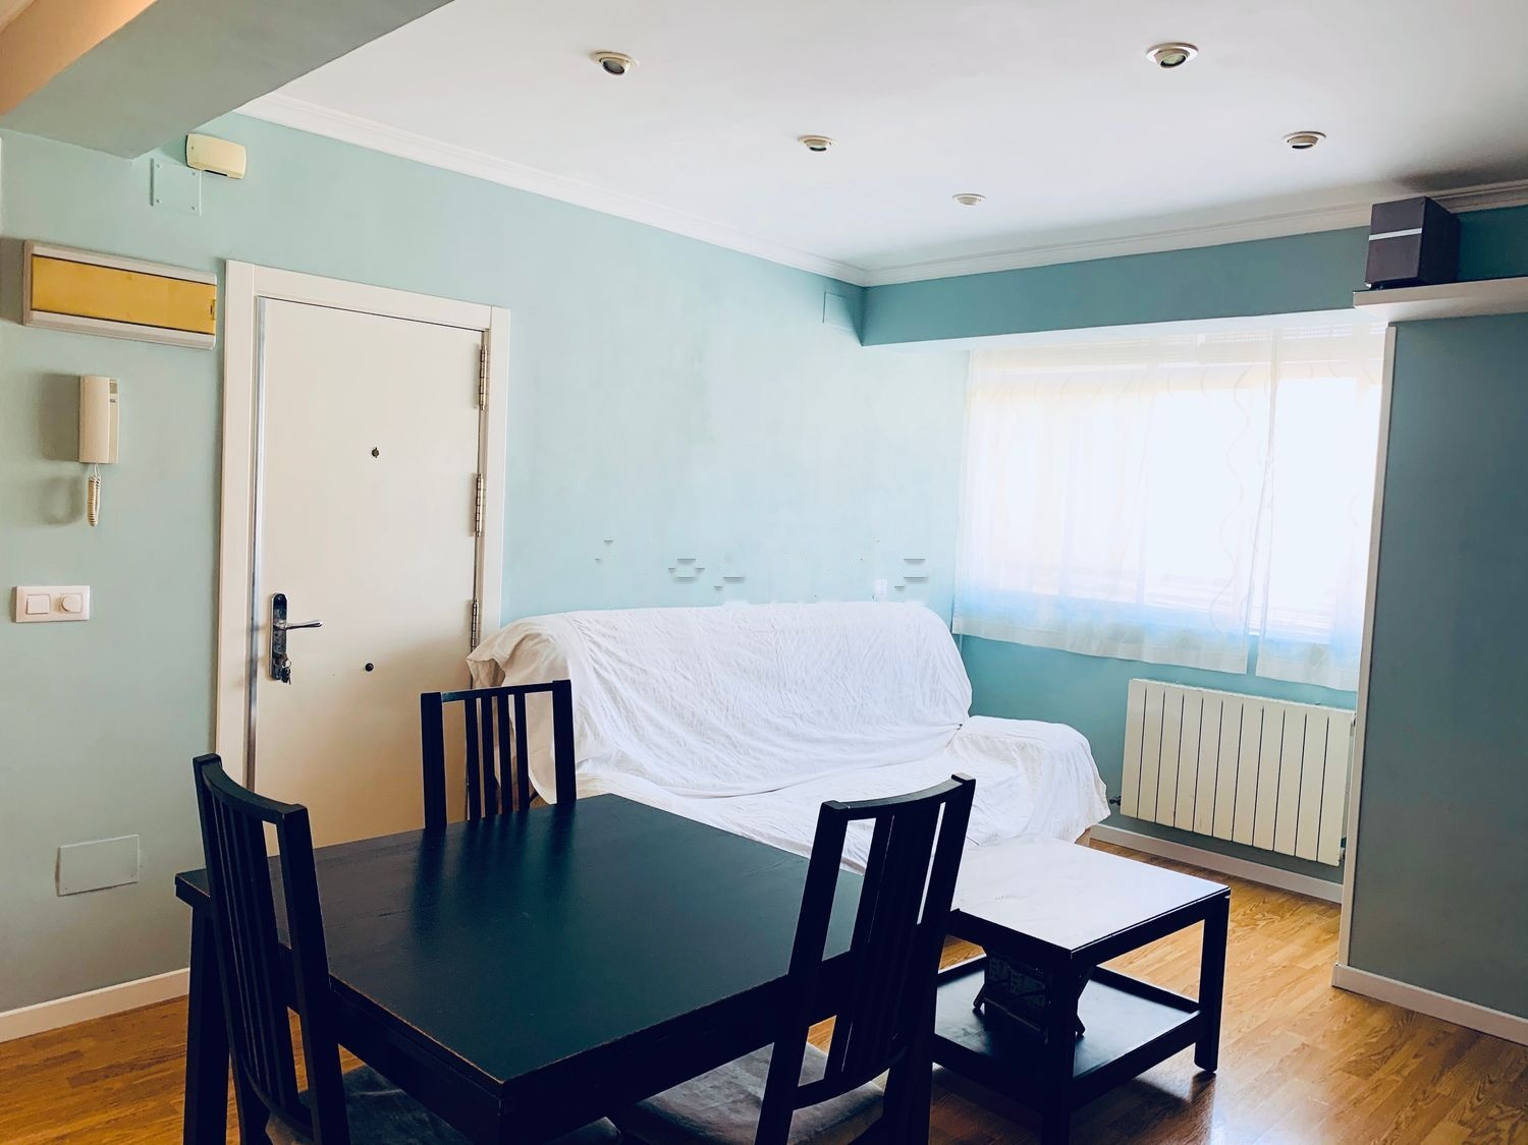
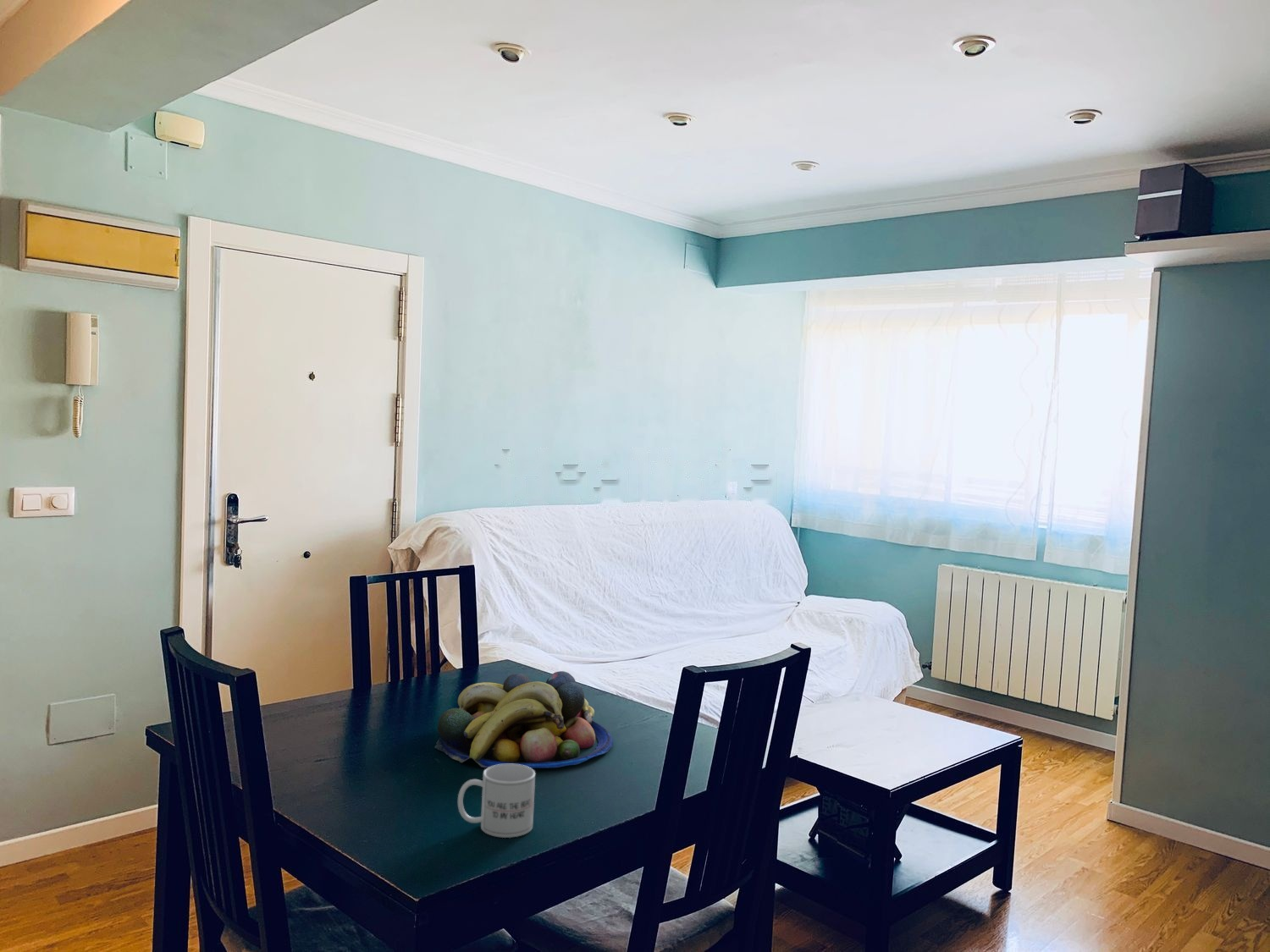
+ mug (495, 800)
+ fruit bowl (528, 709)
